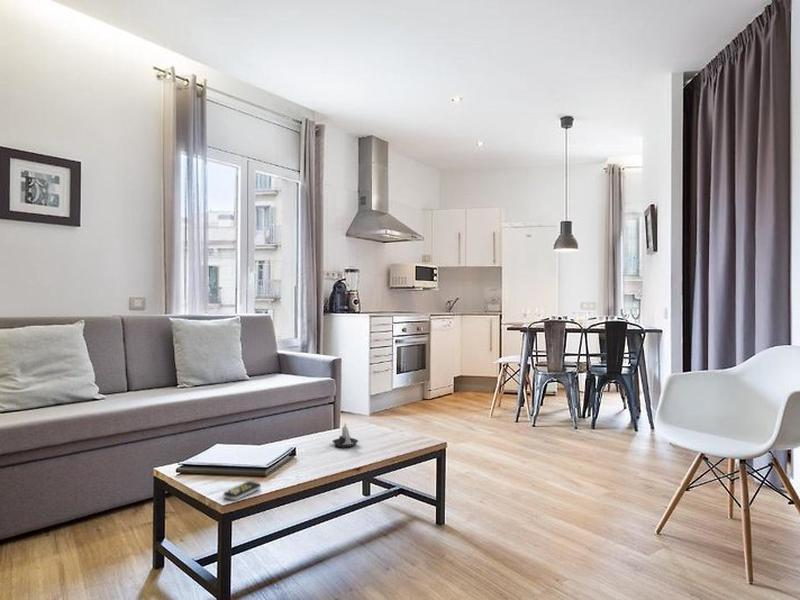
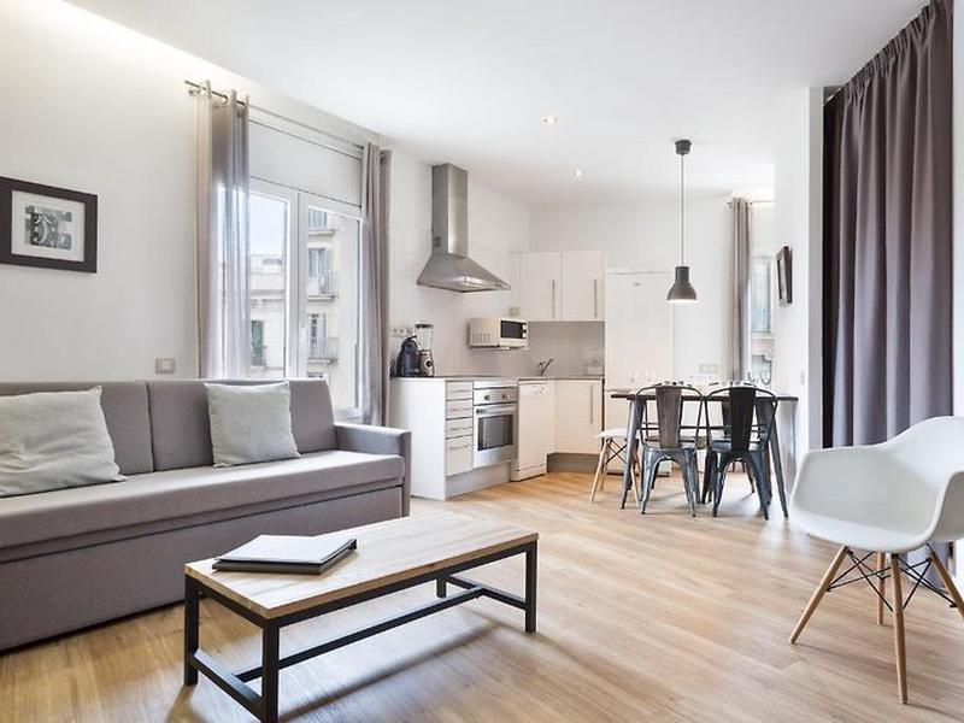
- remote control (242, 490)
- candle (346, 434)
